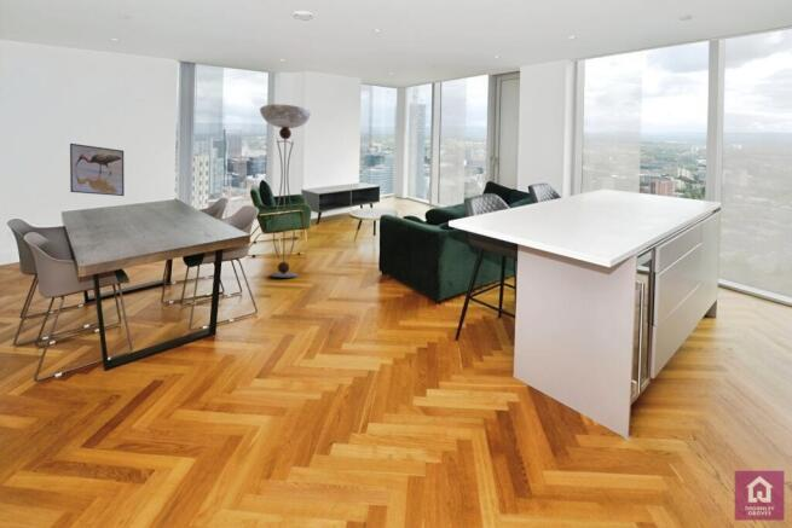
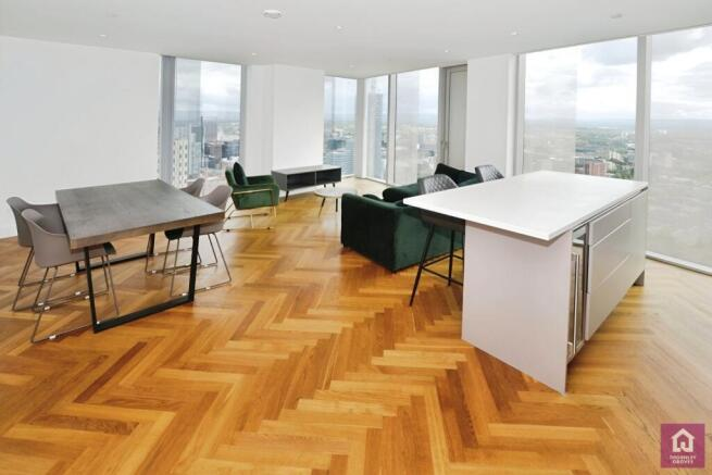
- floor lamp (284, 193)
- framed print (98, 170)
